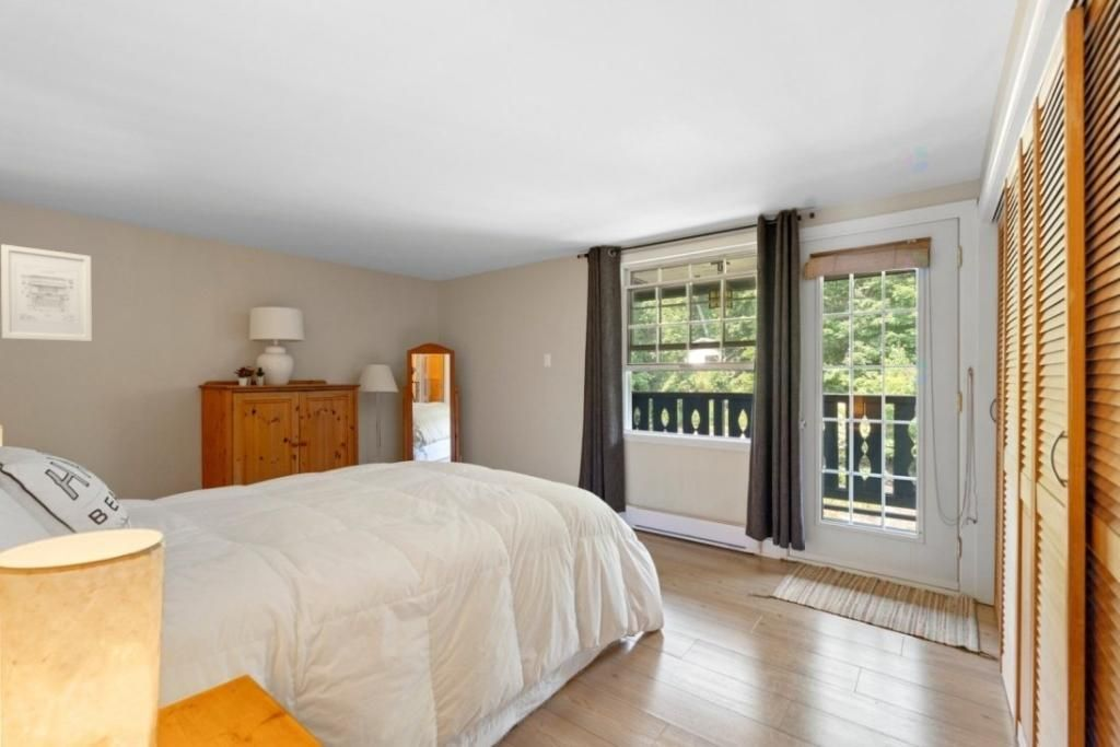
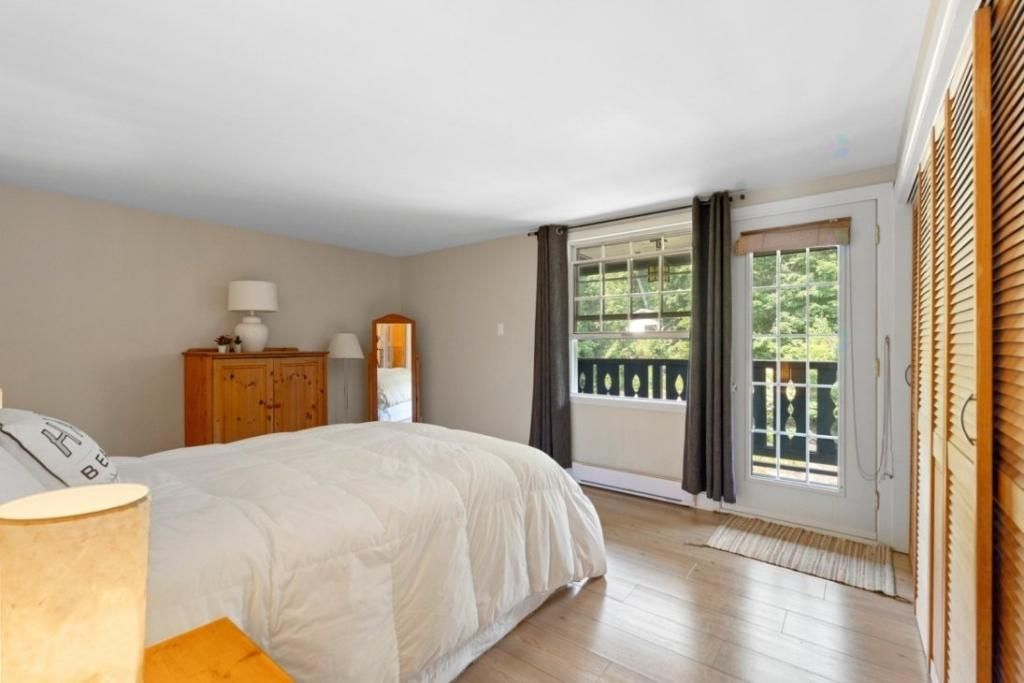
- wall art (48, 294)
